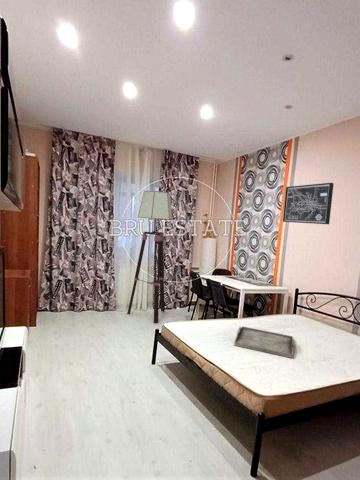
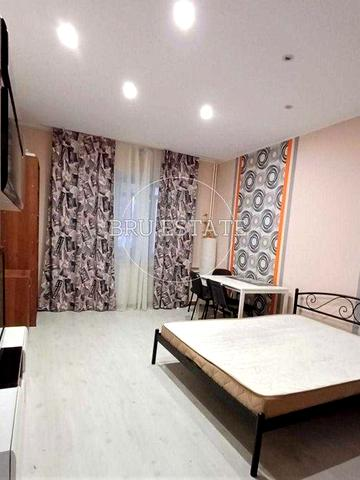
- floor lamp (154, 255)
- serving tray (264, 337)
- wall art (305, 204)
